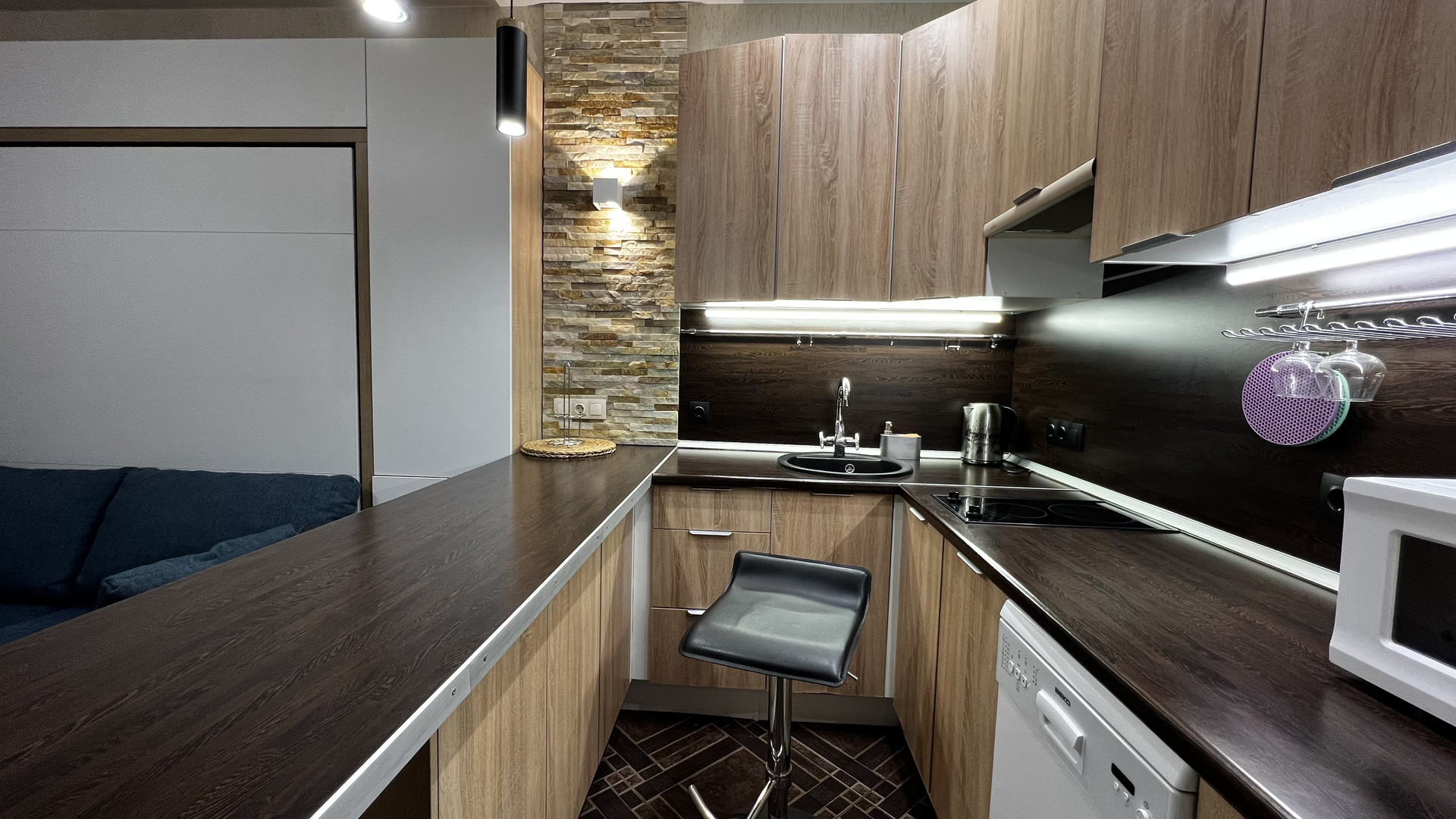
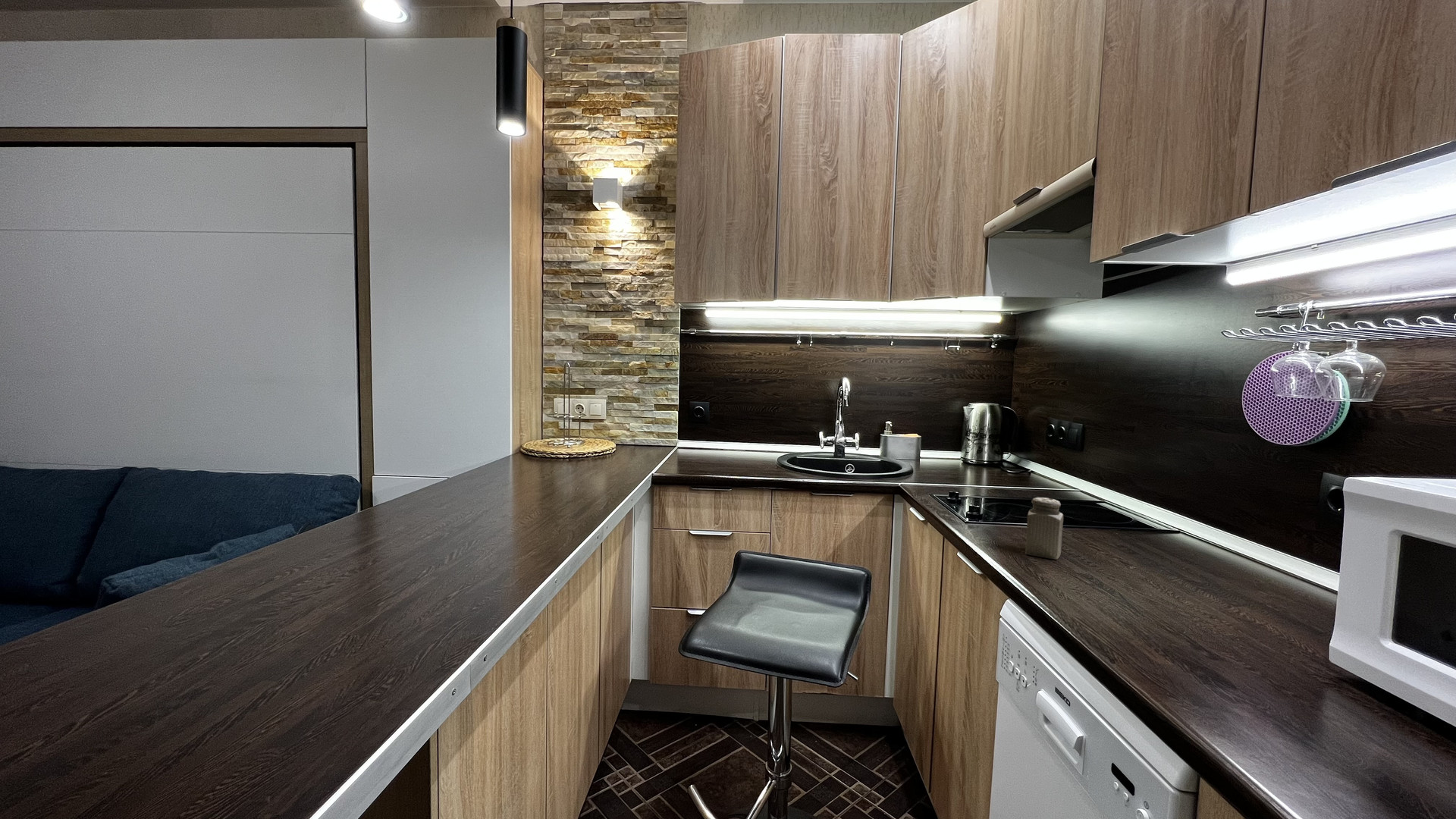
+ salt shaker (1044, 526)
